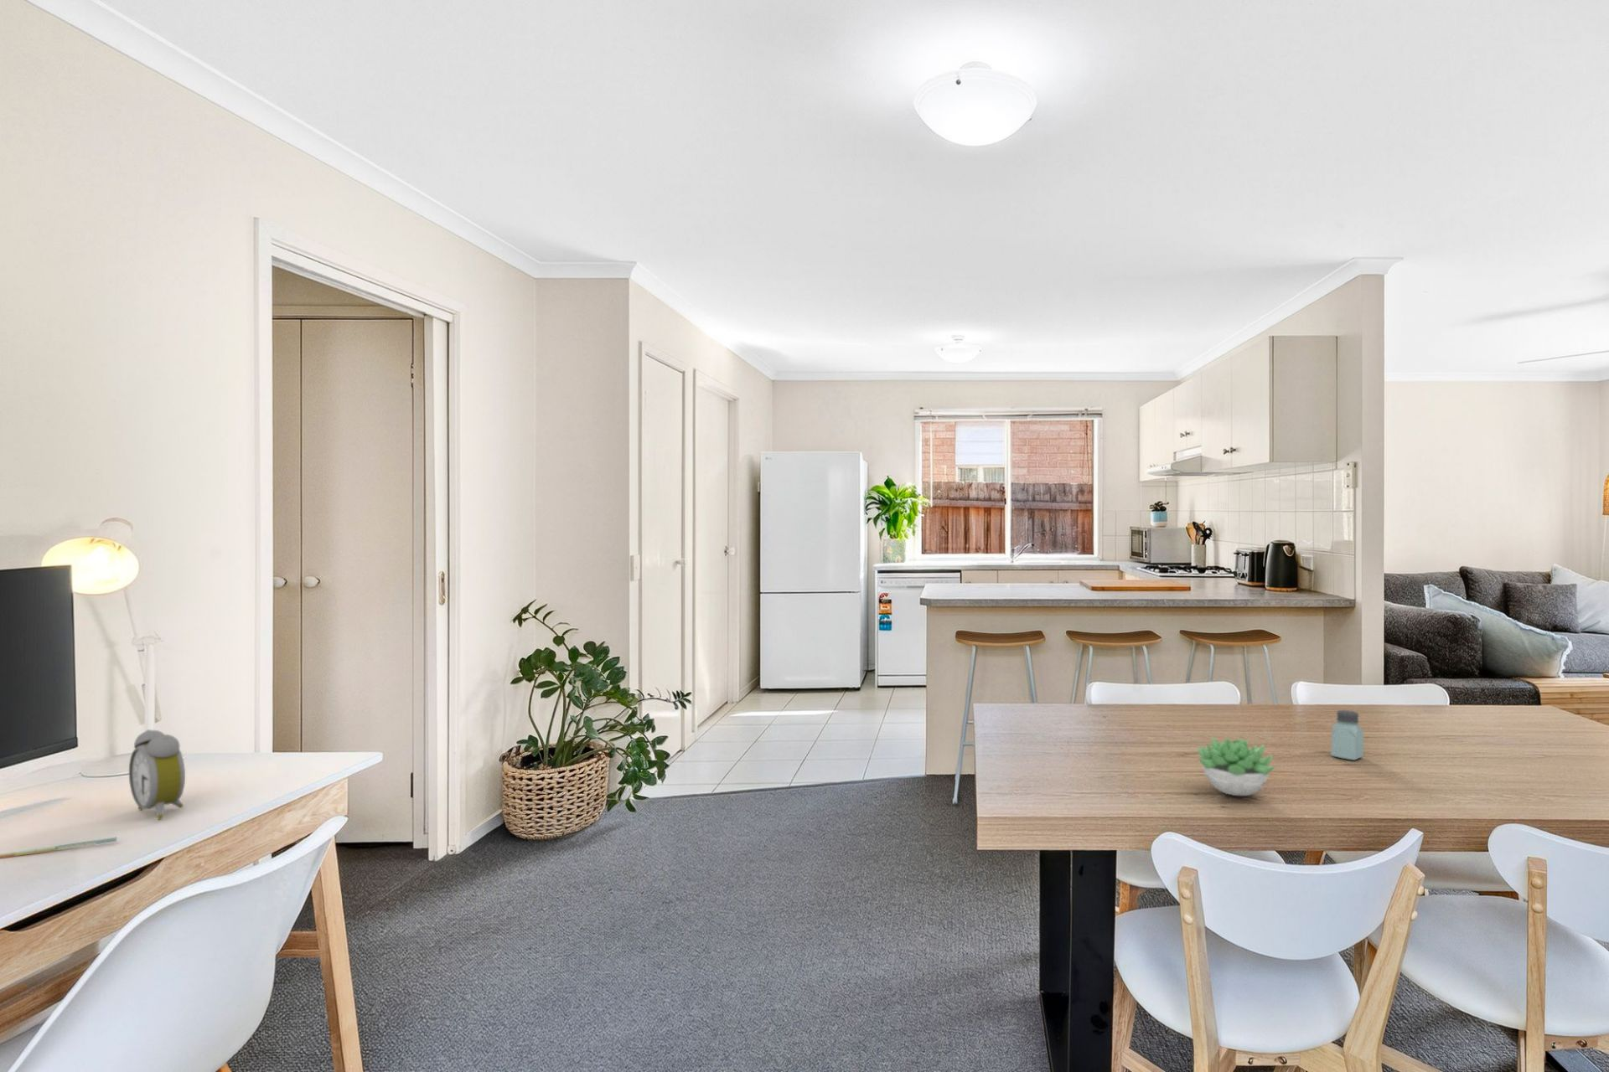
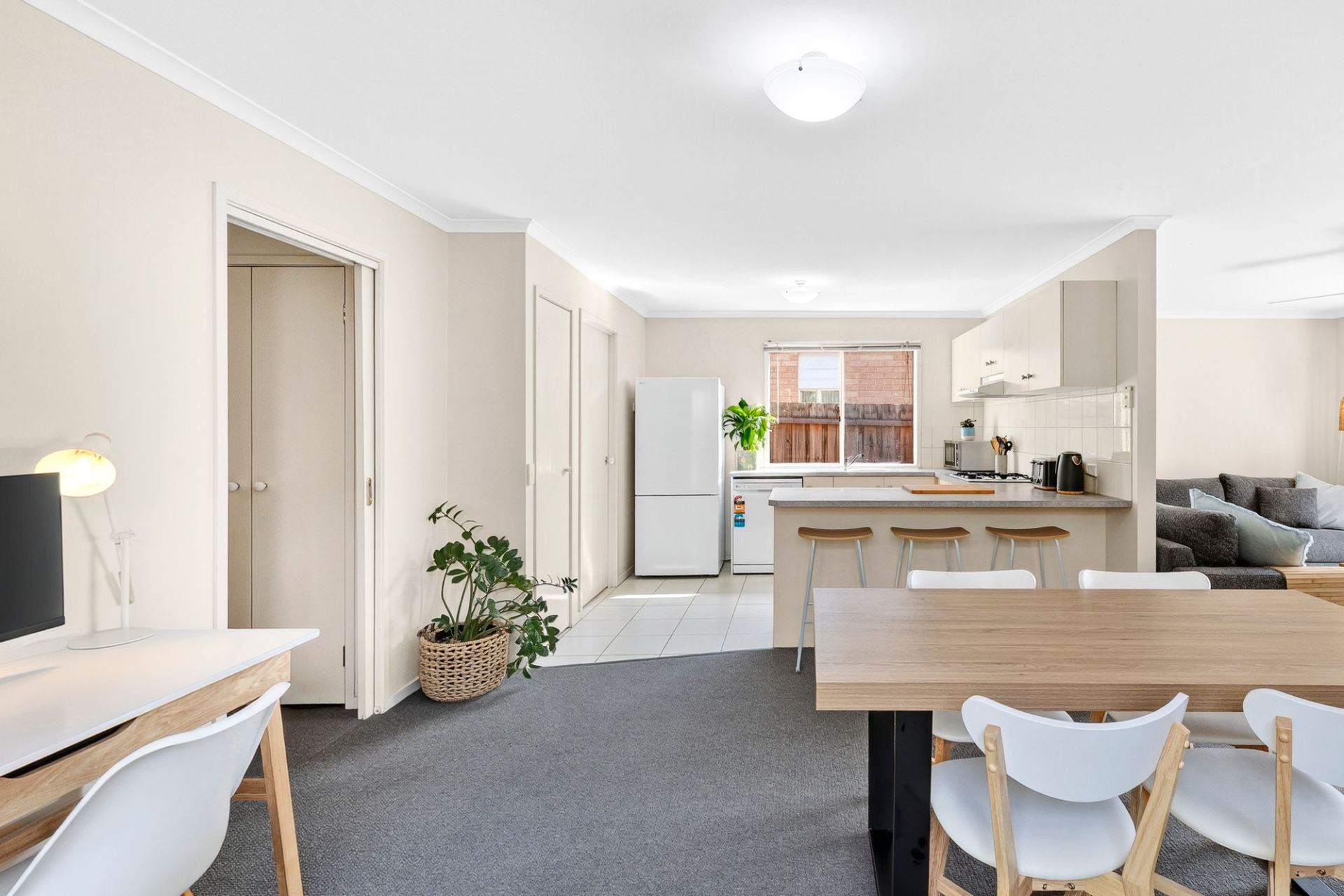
- pen (57, 847)
- saltshaker (1347, 733)
- alarm clock (162, 772)
- succulent plant (1234, 767)
